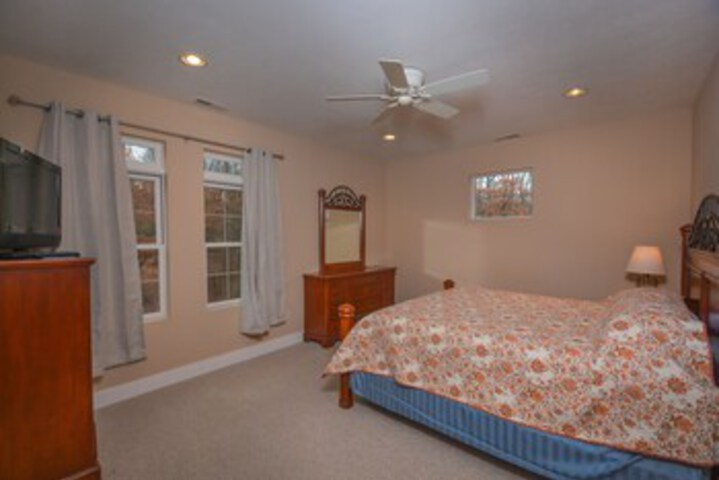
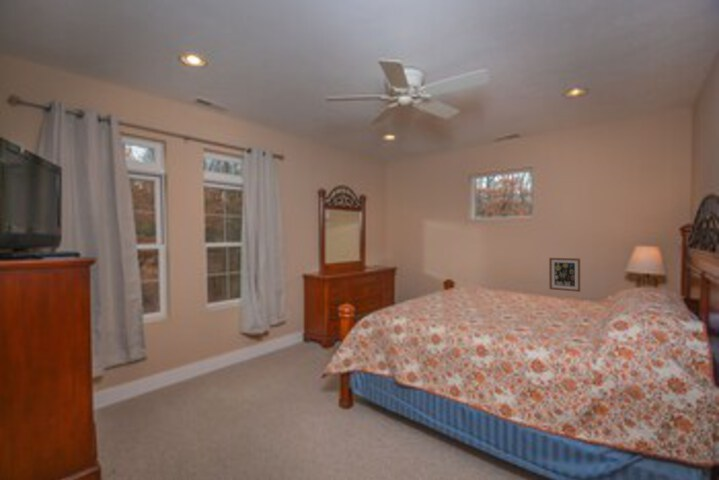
+ wall art (564, 274)
